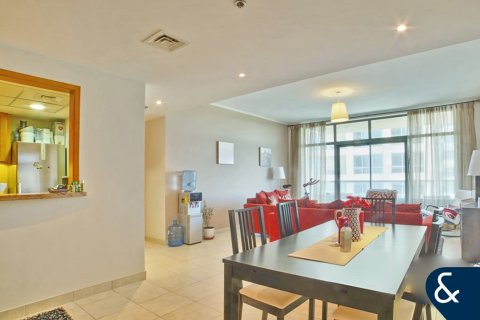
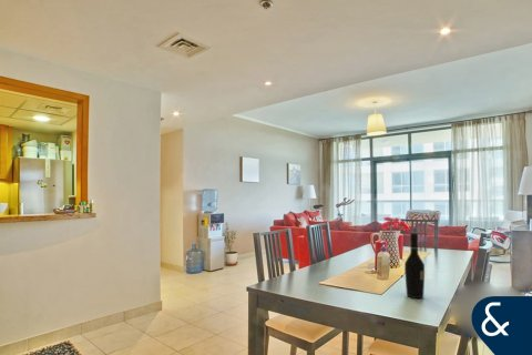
+ wine bottle (413, 264)
